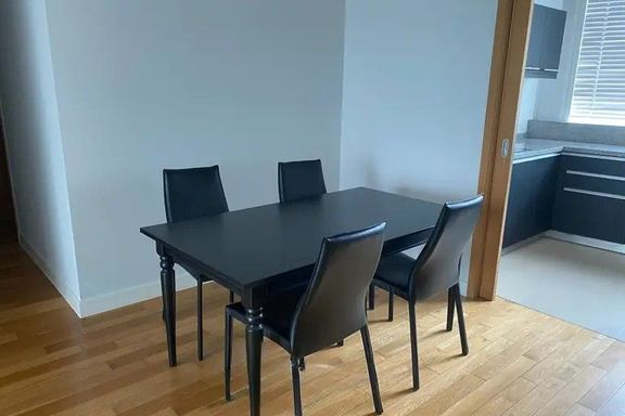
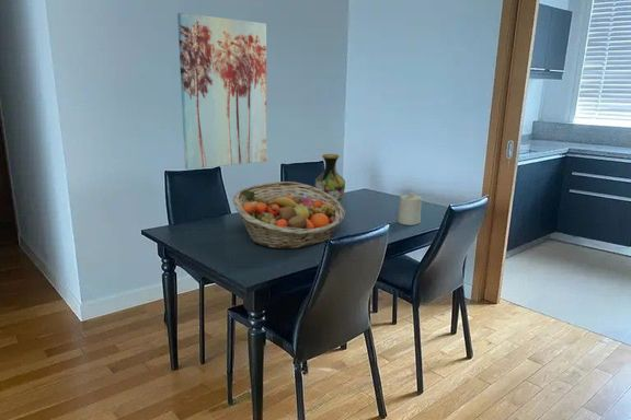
+ fruit basket (289, 213)
+ wall art (226, 94)
+ candle (410, 207)
+ vase (330, 184)
